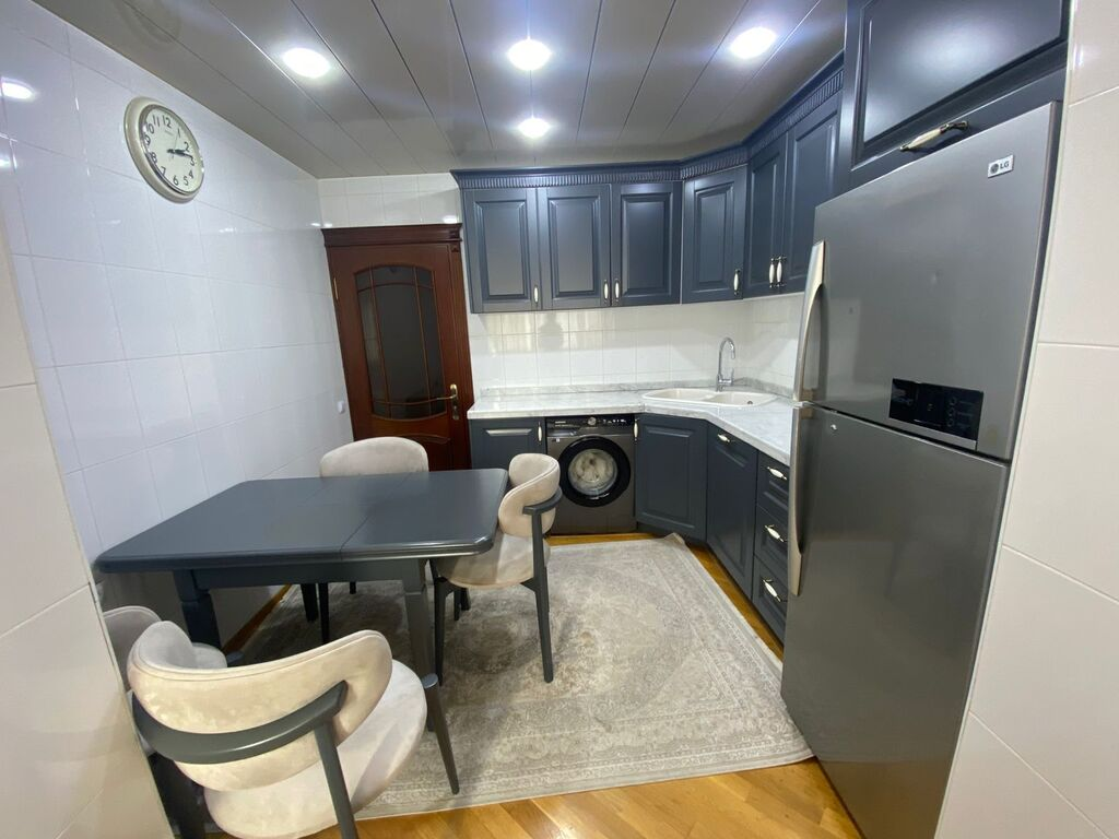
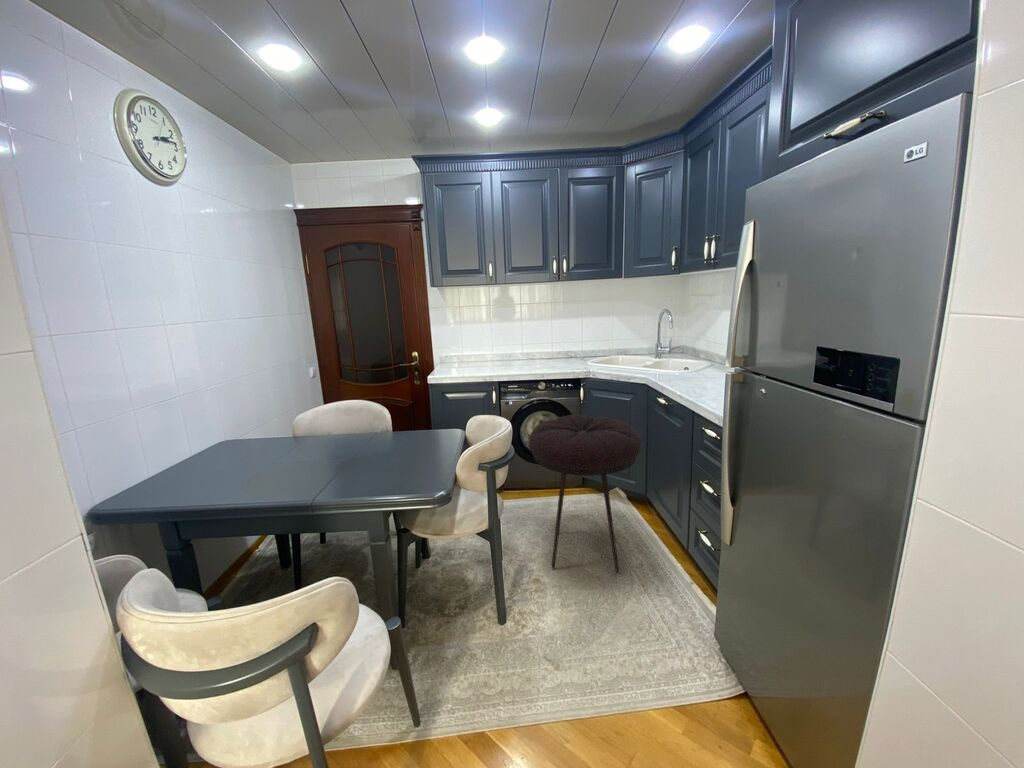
+ stool (586, 475)
